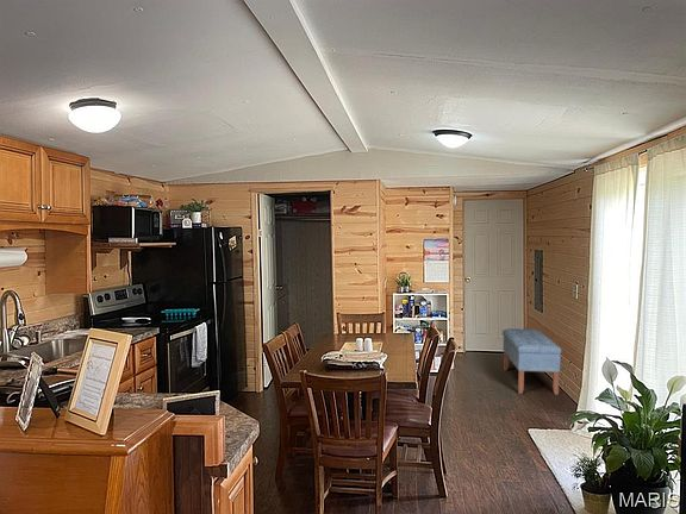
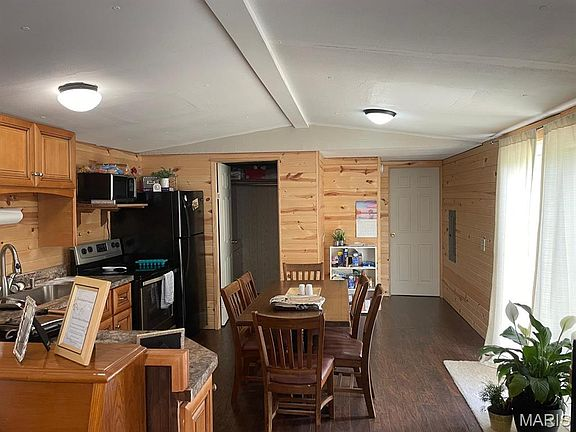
- bench (529, 358)
